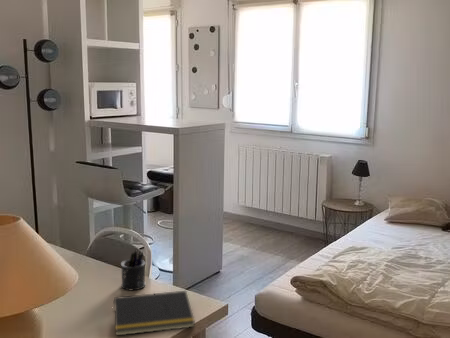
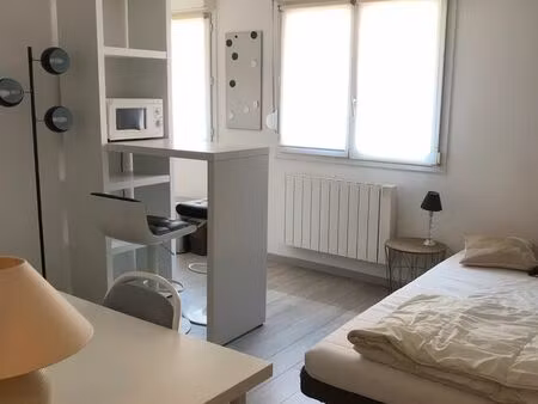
- notepad (153, 311)
- pen holder (133, 268)
